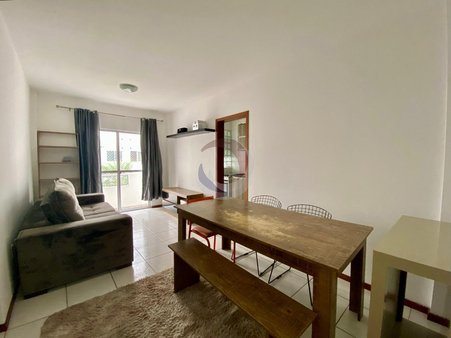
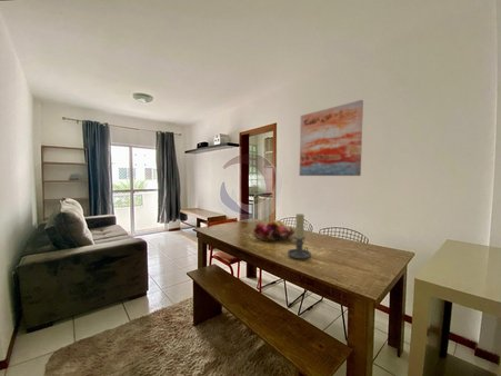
+ wall art (327, 142)
+ fruit basket (273, 229)
+ candle holder (300, 234)
